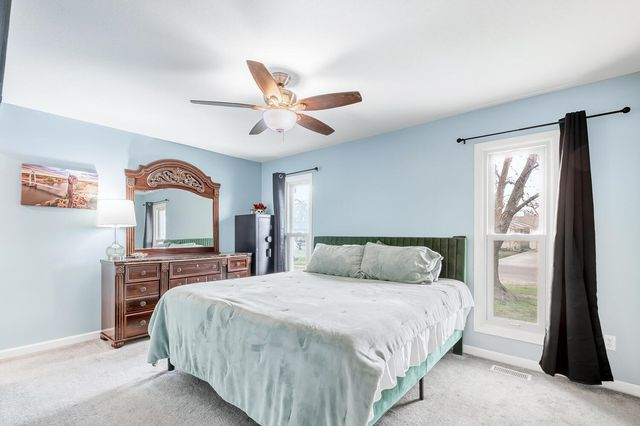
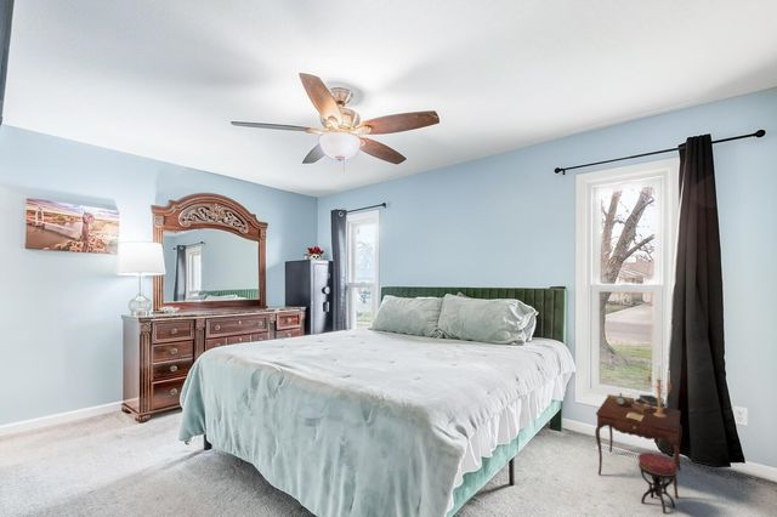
+ side table (636, 421)
